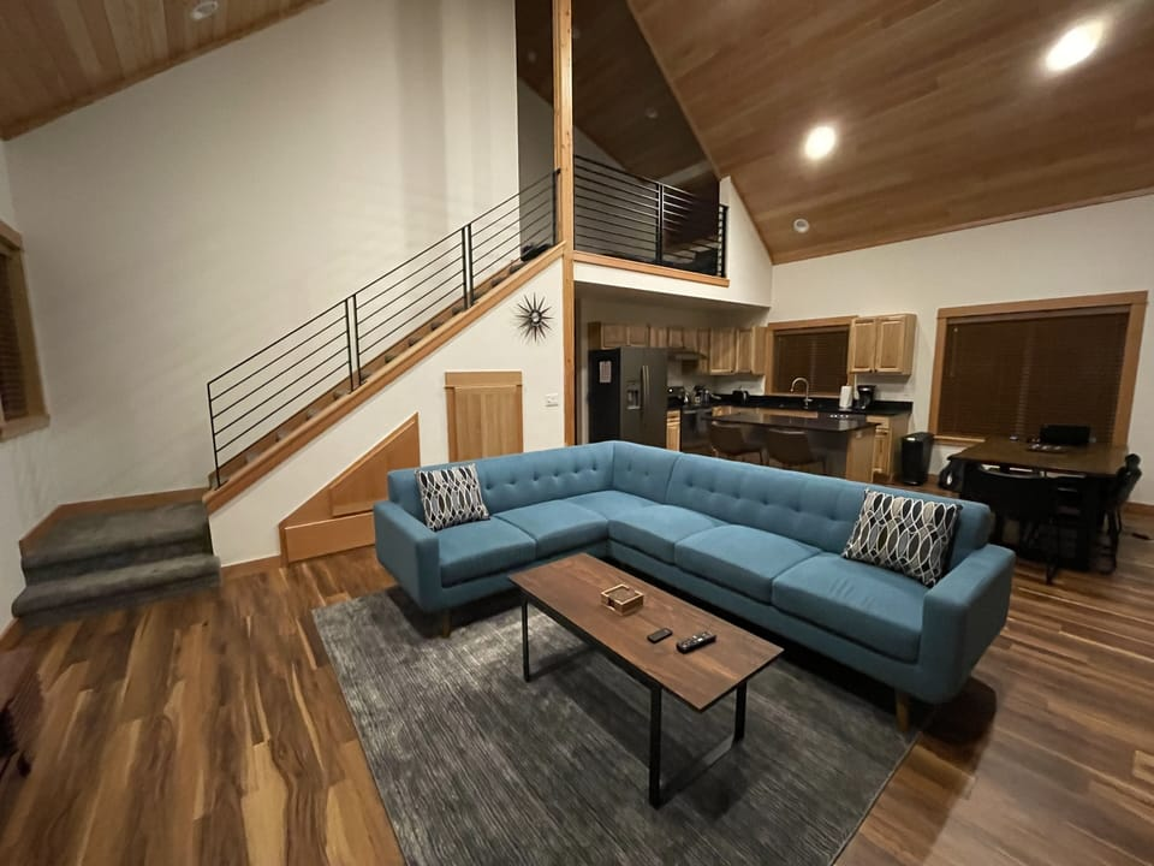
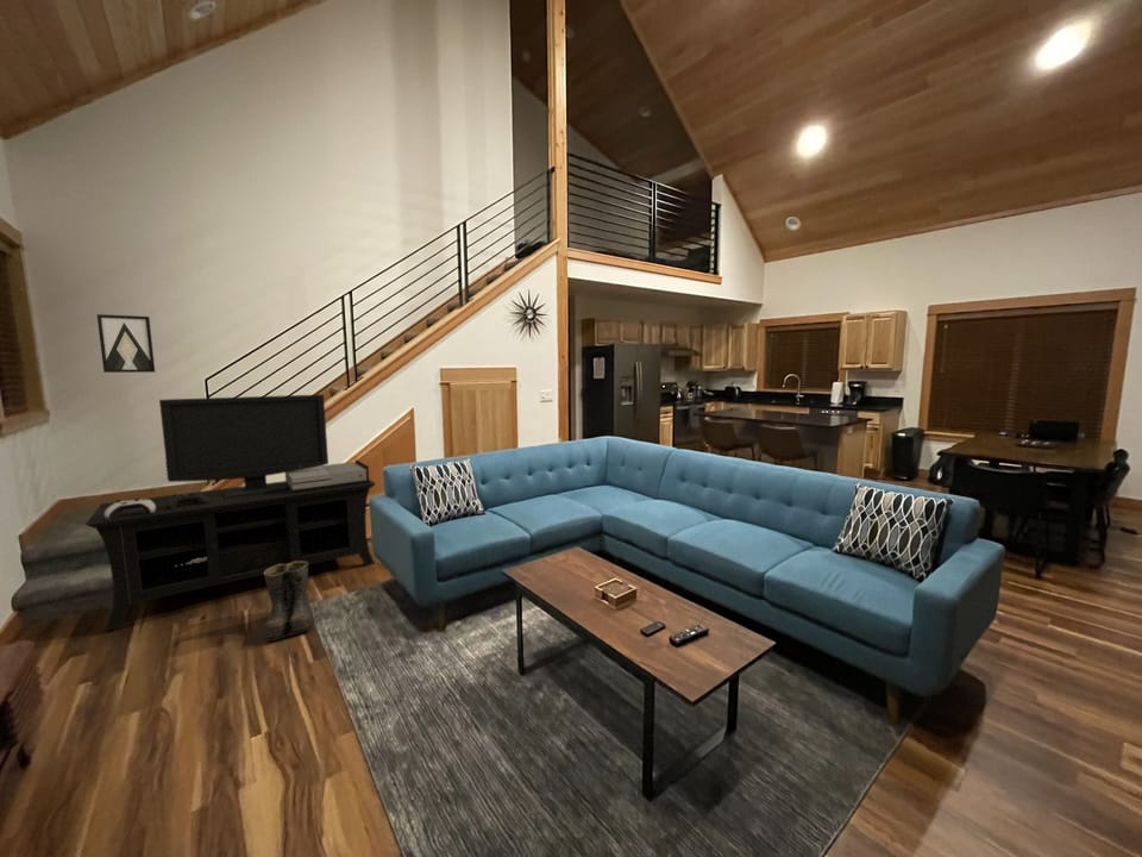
+ media console (249, 492)
+ wall art (126, 344)
+ boots (287, 598)
